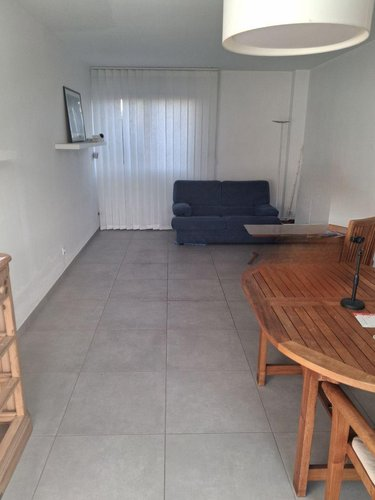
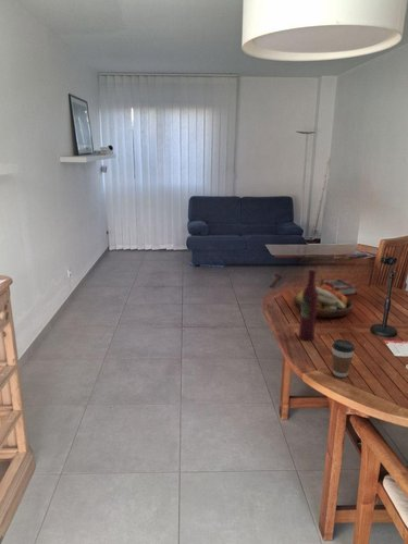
+ coffee cup (342, 358)
+ fruit bowl (323, 297)
+ wine bottle (309, 304)
+ book (337, 286)
